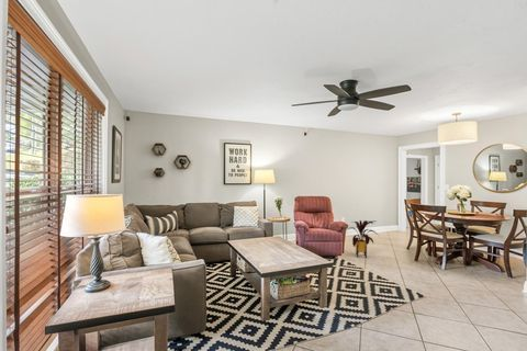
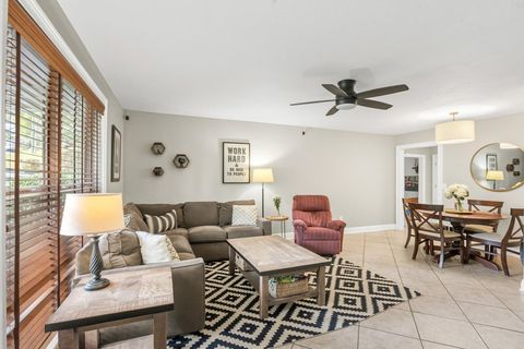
- house plant (361, 237)
